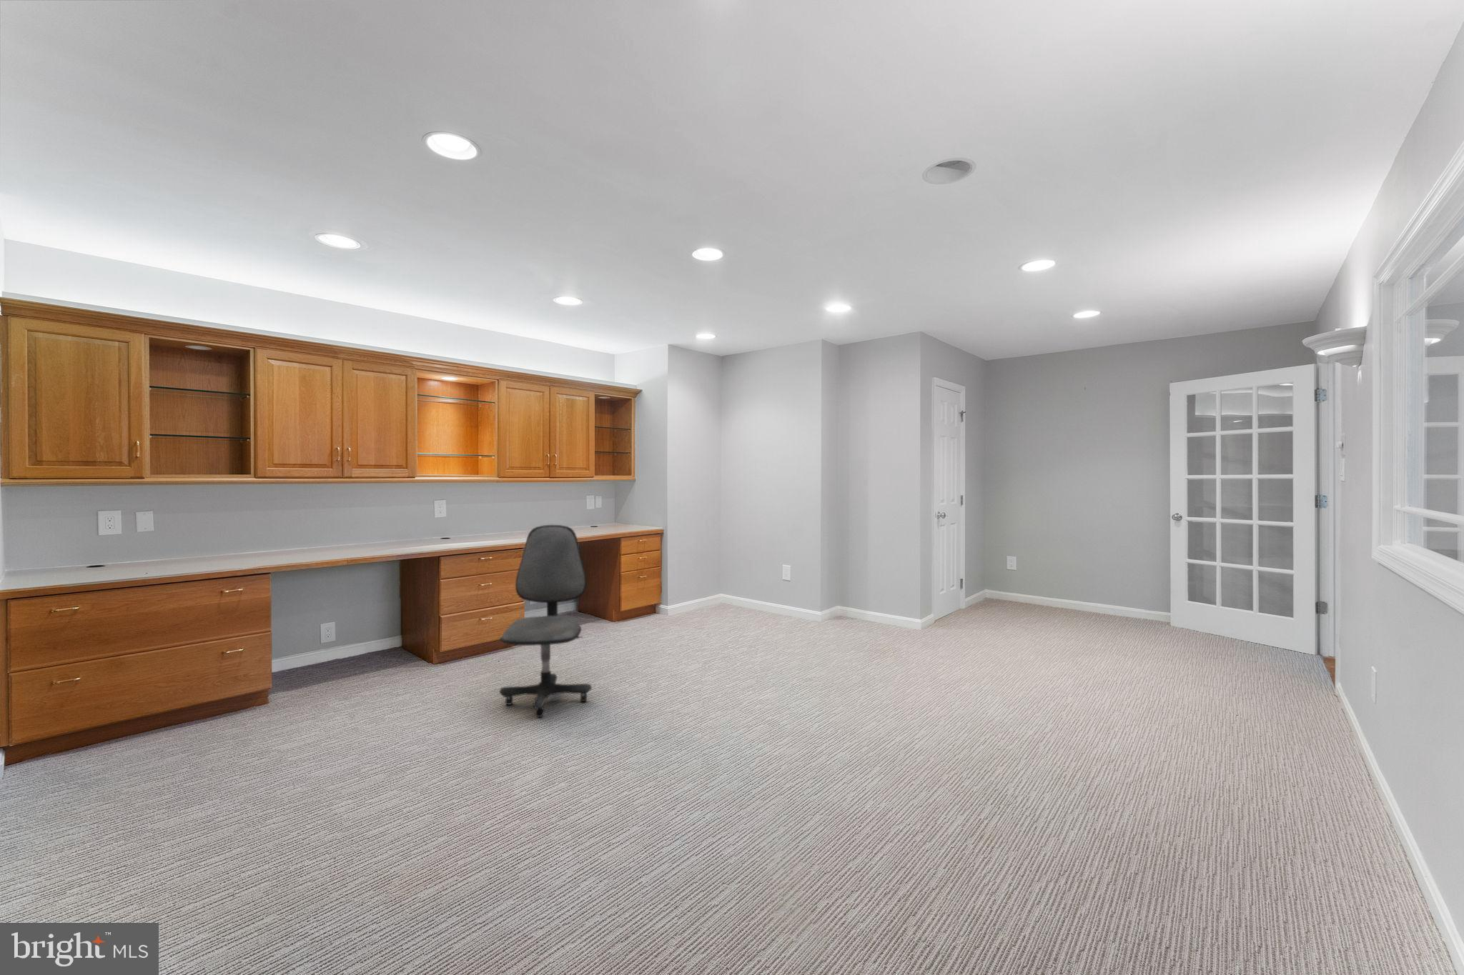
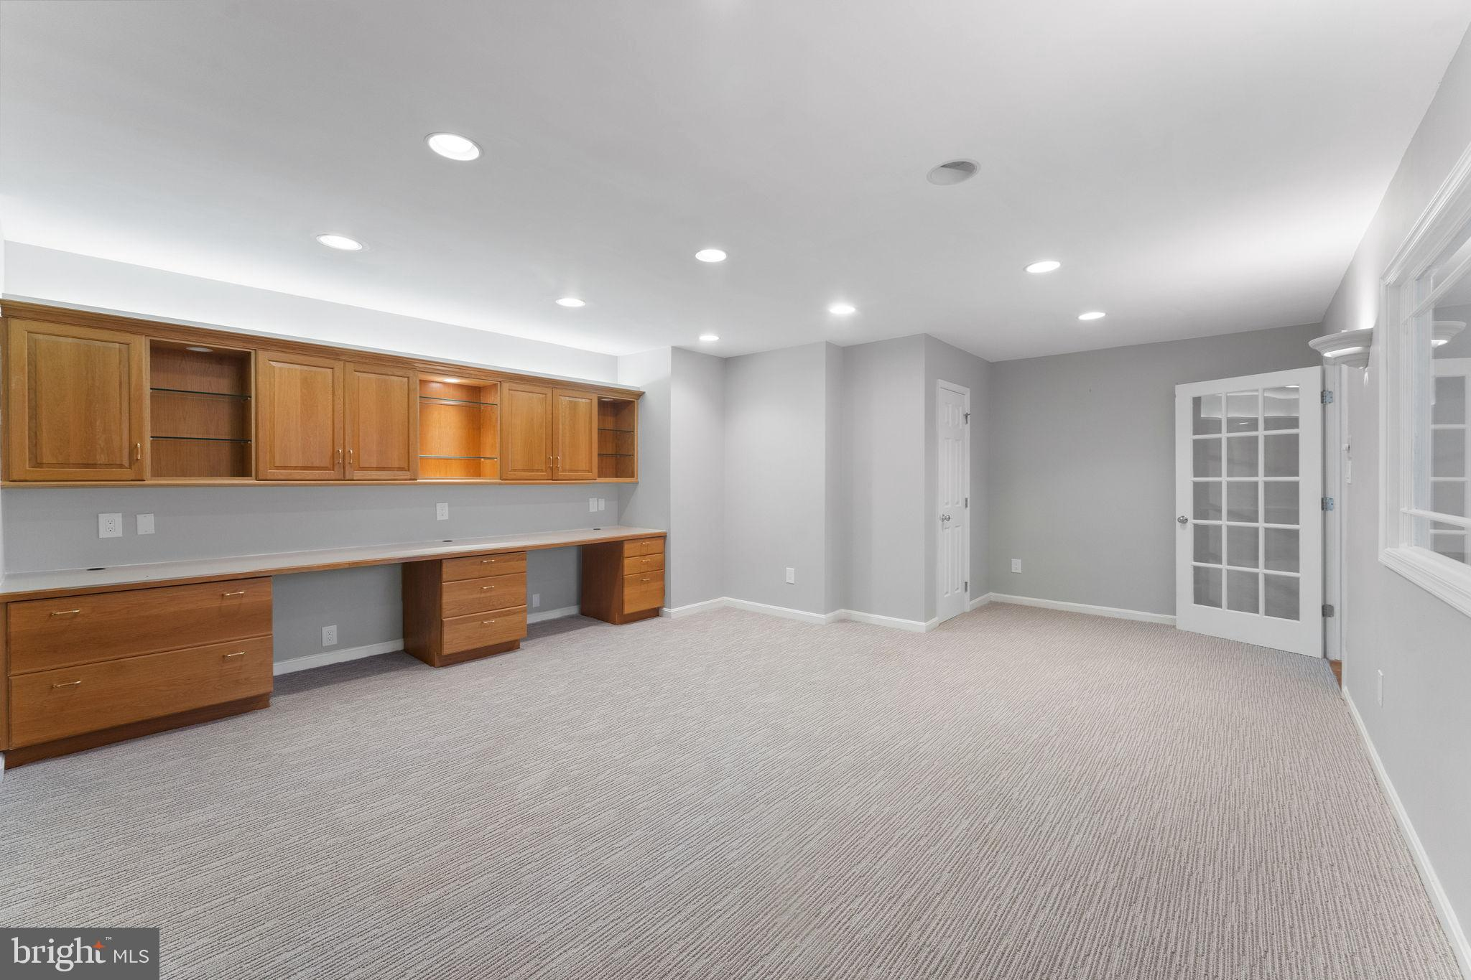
- office chair (544, 616)
